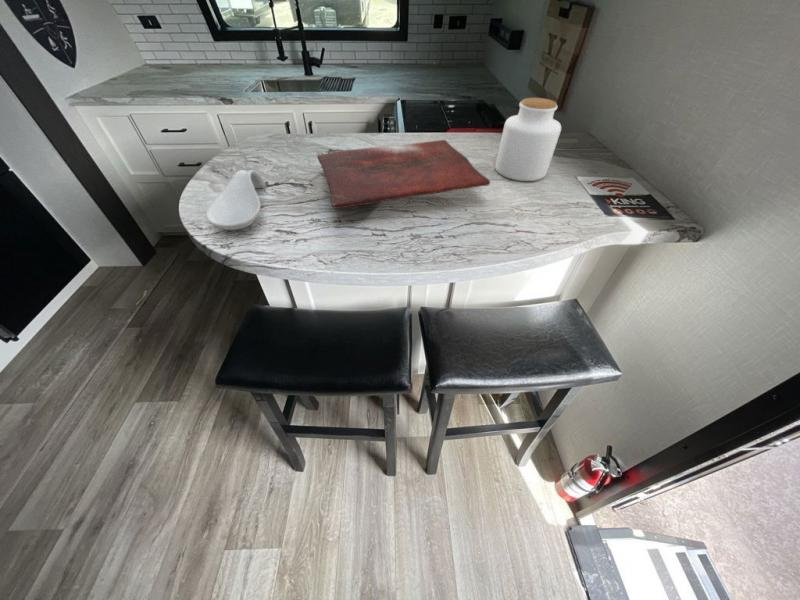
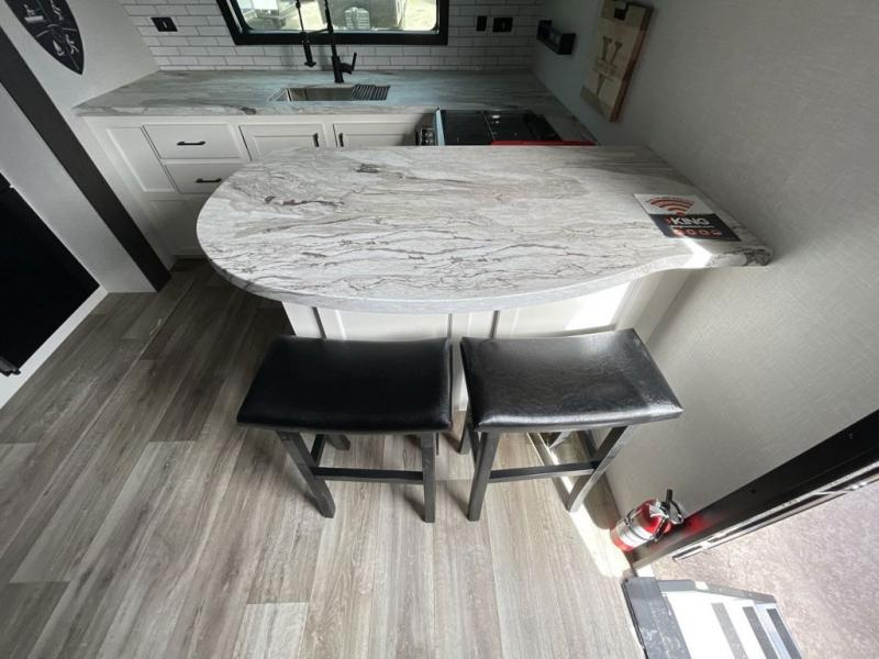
- jar (528, 138)
- spoon rest (240, 196)
- cutting board (398, 177)
